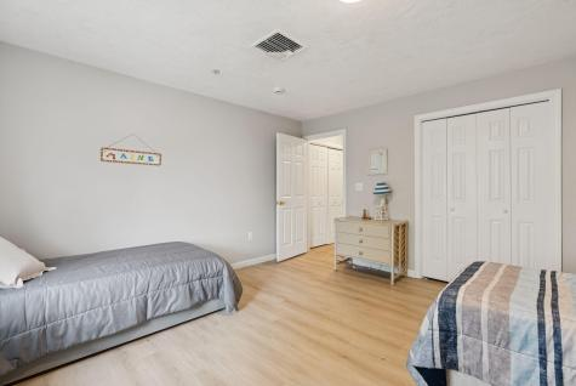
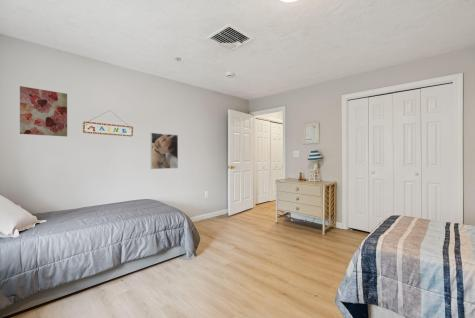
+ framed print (164, 151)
+ wall art (44, 112)
